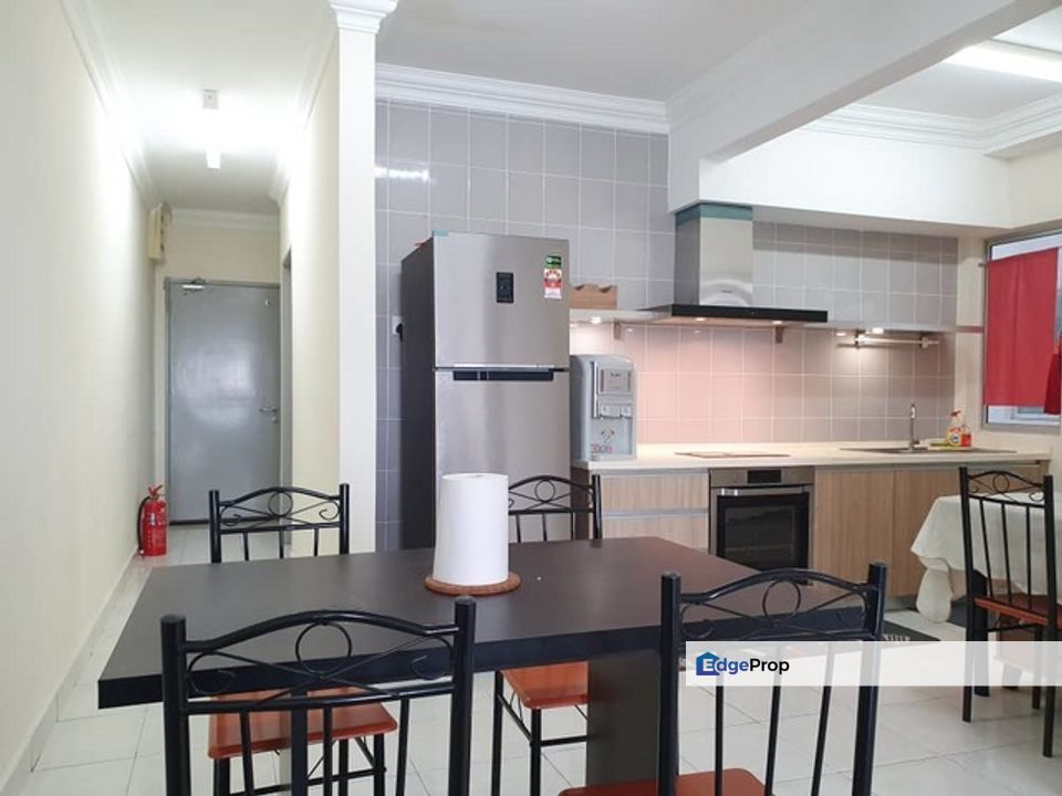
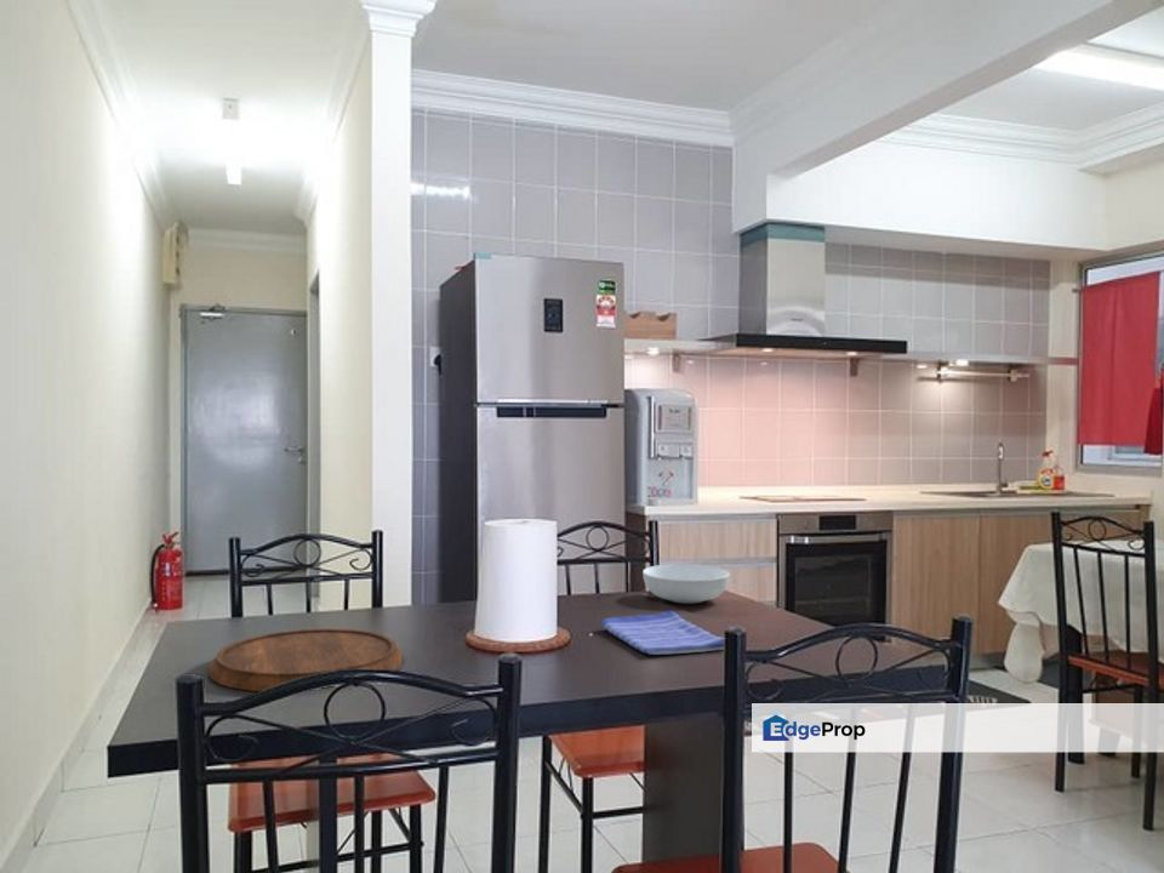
+ dish towel (661, 632)
+ cutting board (308, 656)
+ serving bowl (685, 584)
